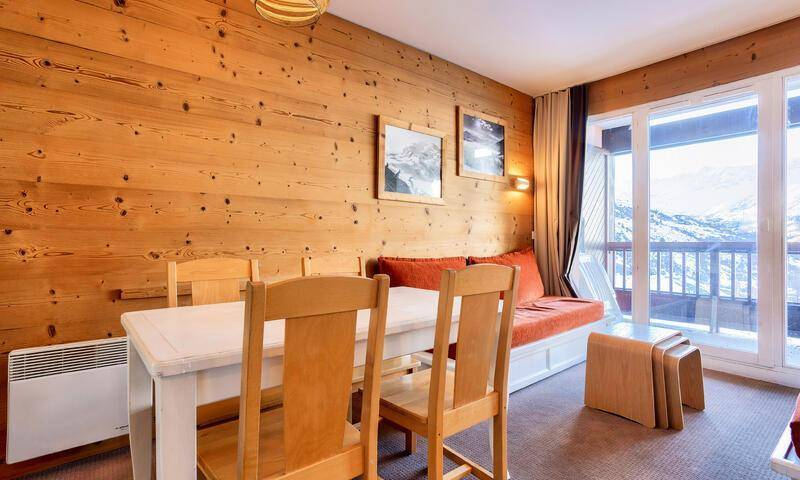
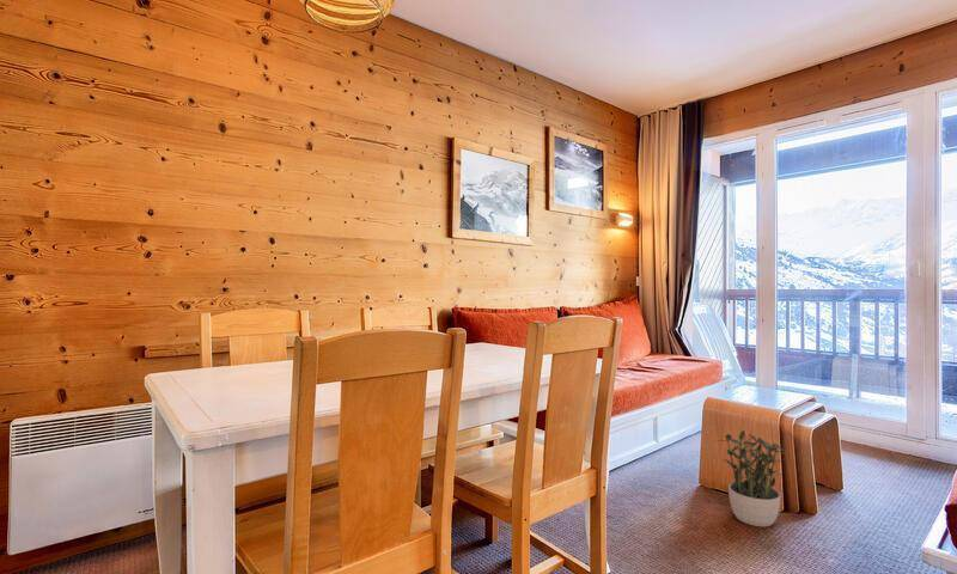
+ potted plant (751, 472)
